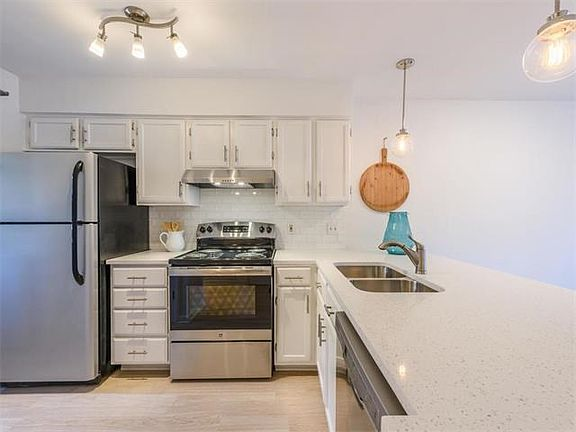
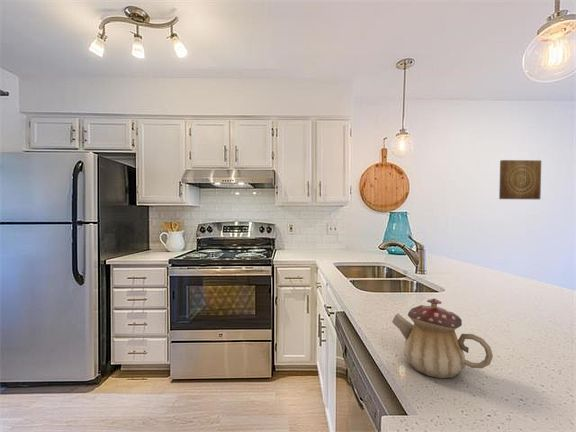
+ teapot (438, 333)
+ wall art (520, 179)
